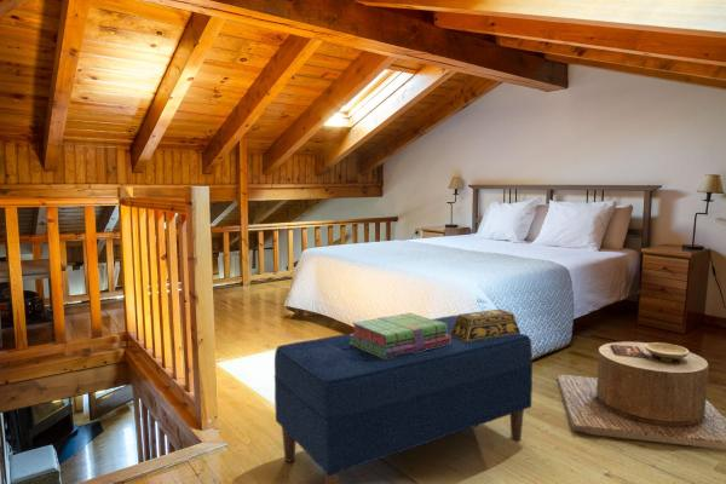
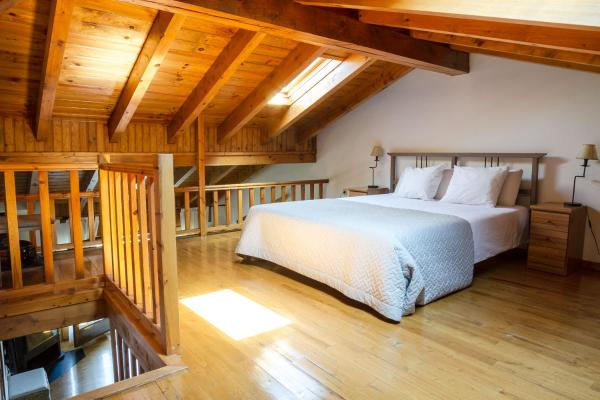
- side table (639, 376)
- stack of books (398, 333)
- decorative box (485, 323)
- bench (407, 394)
